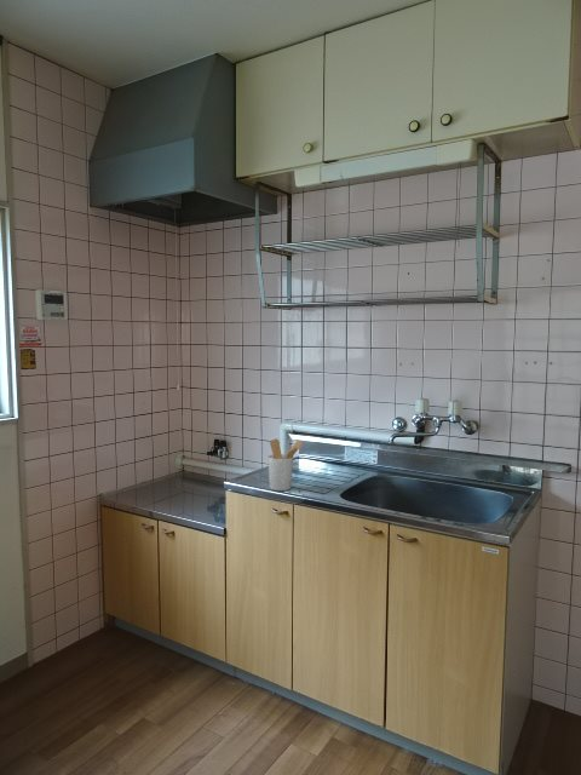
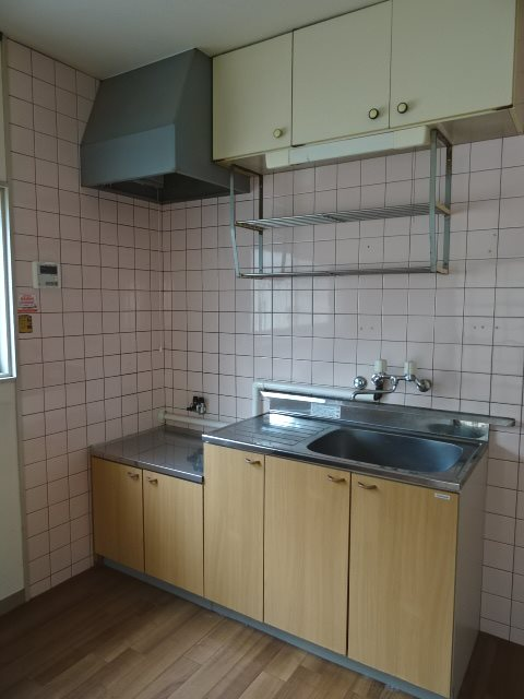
- utensil holder (286, 464)
